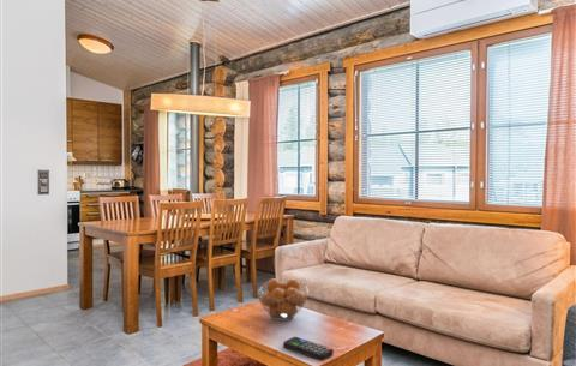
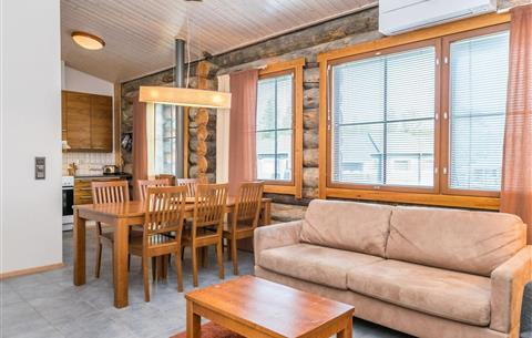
- remote control (307, 347)
- fruit basket (282, 298)
